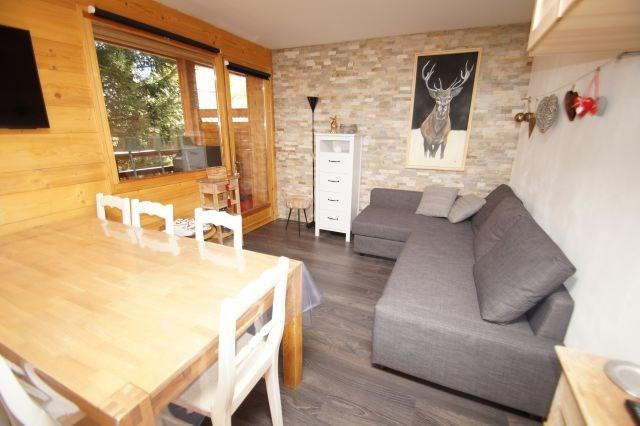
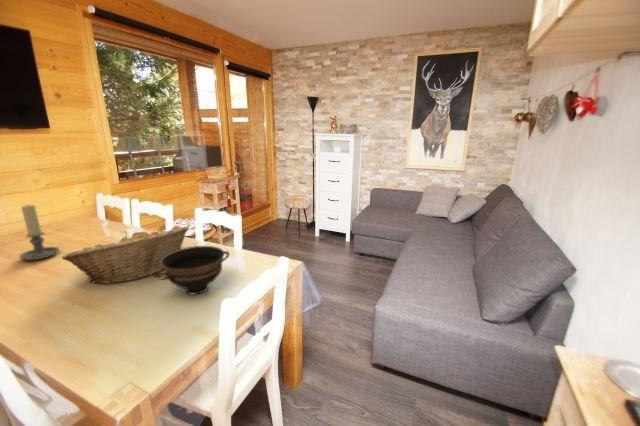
+ bowl (195, 272)
+ fruit basket (134, 249)
+ candle holder (34, 230)
